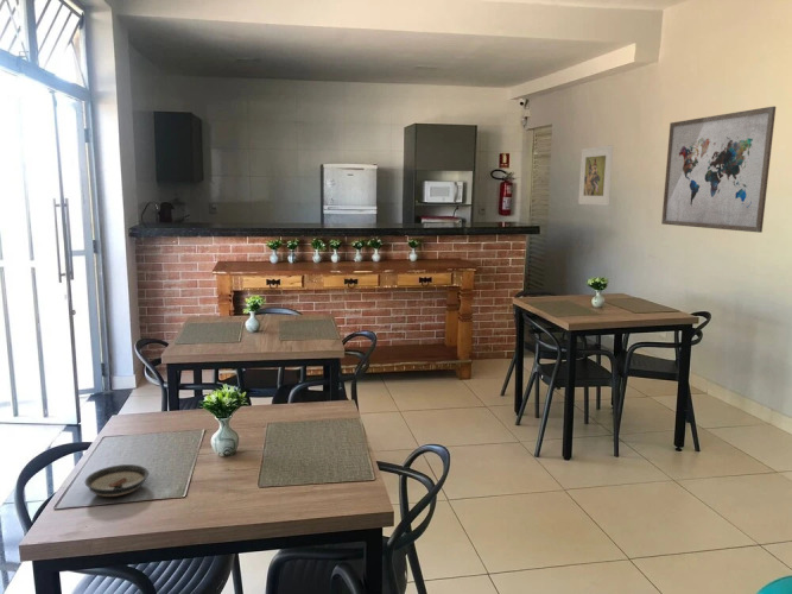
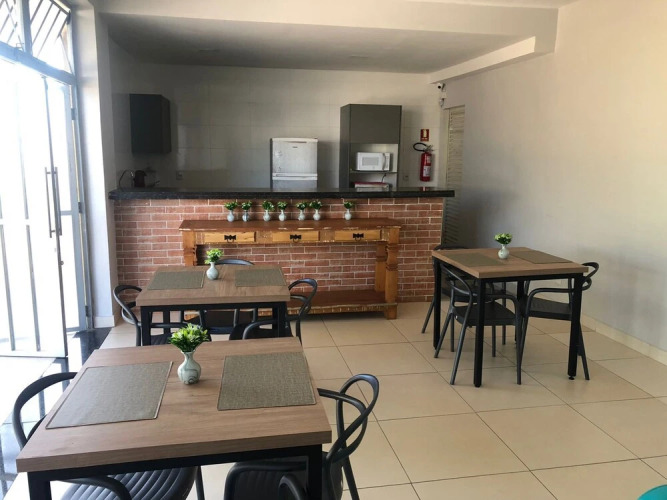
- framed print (594, 176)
- saucer (118, 482)
- wall art (711, 172)
